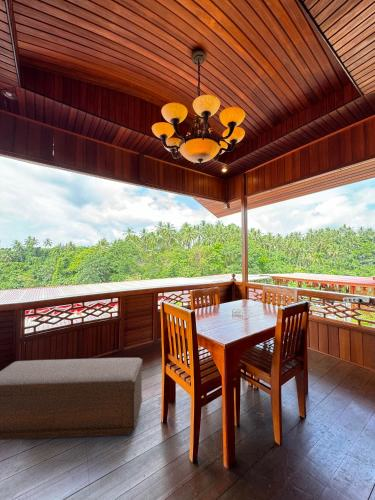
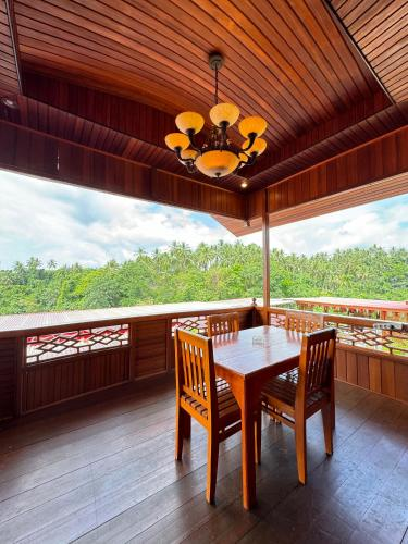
- bench (69, 394)
